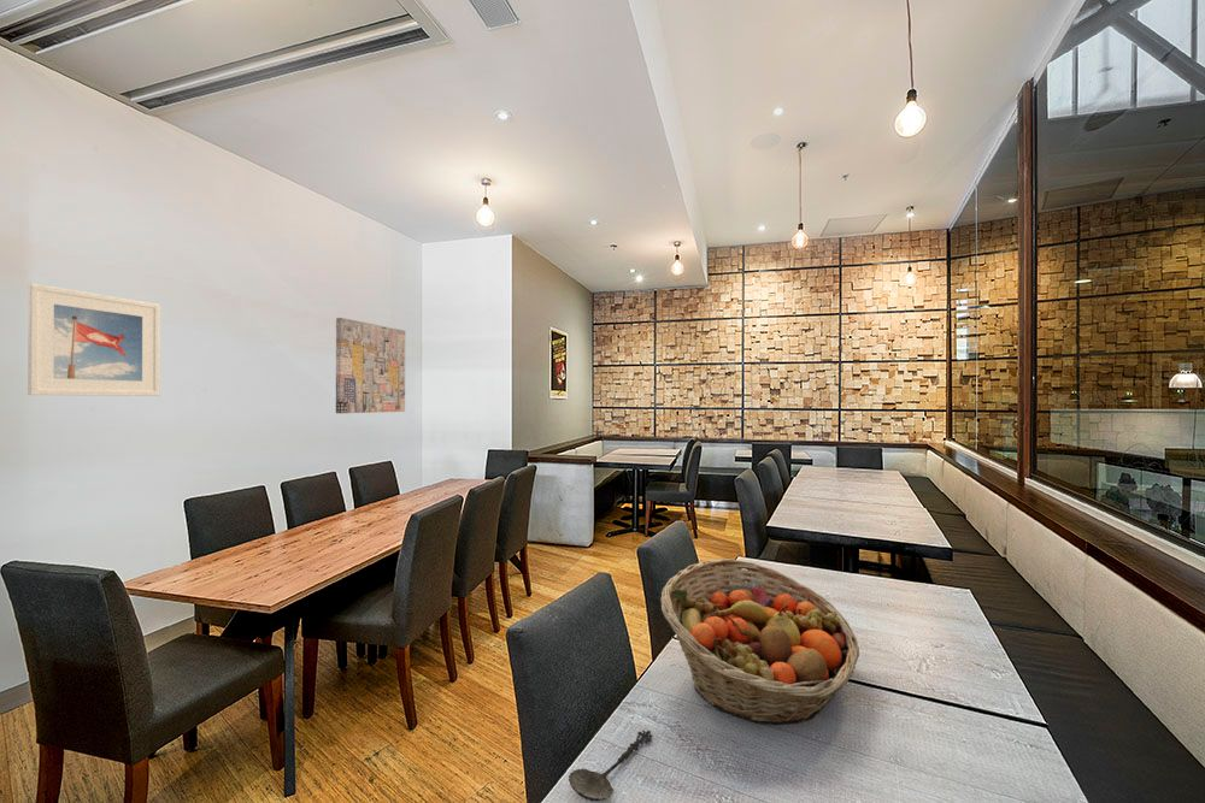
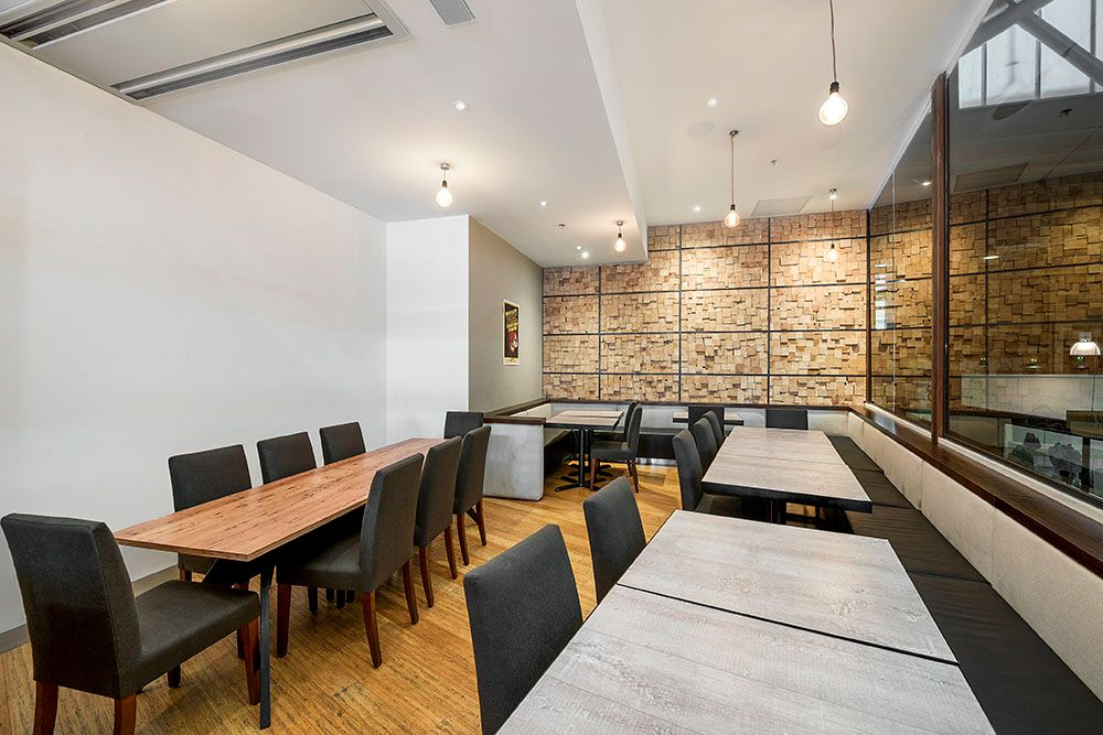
- wall art (372, 368)
- fruit basket (757, 631)
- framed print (100, 344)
- spoon (618, 758)
